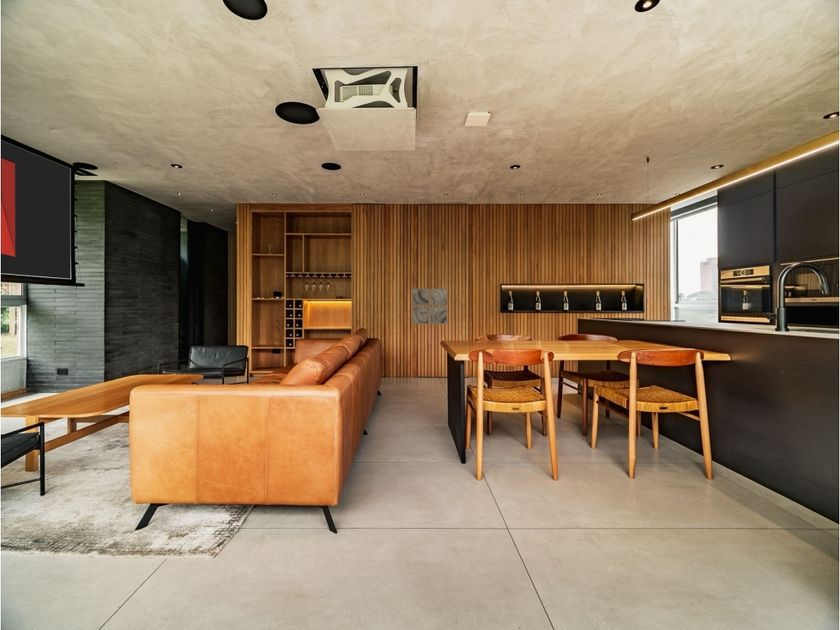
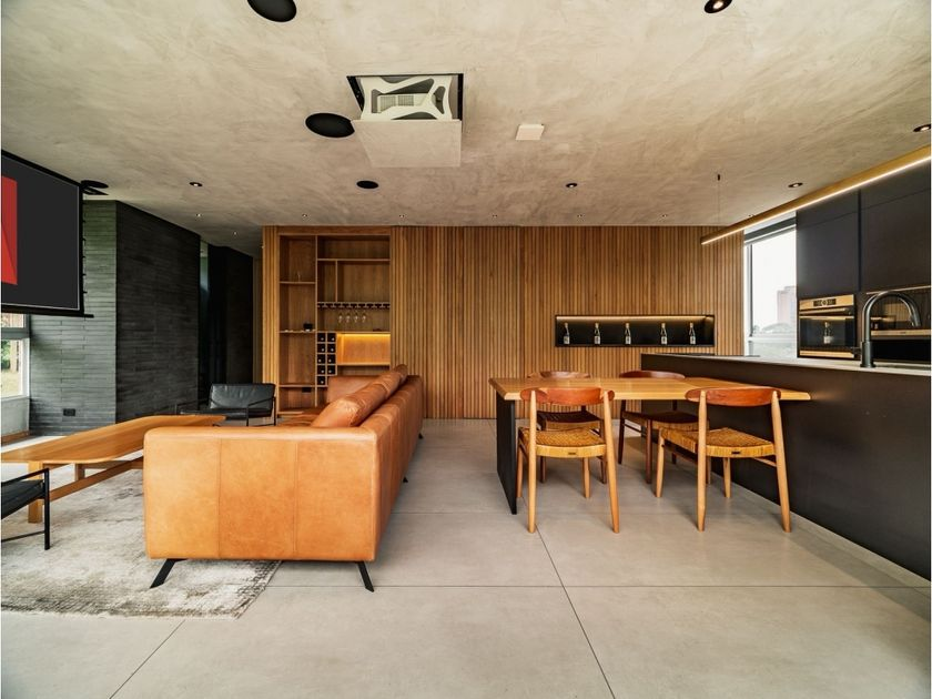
- wall art (430, 305)
